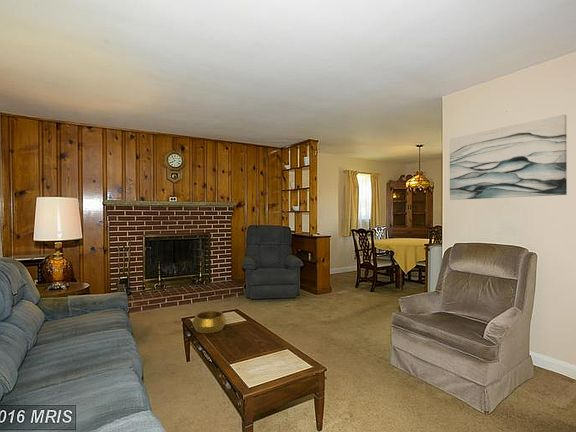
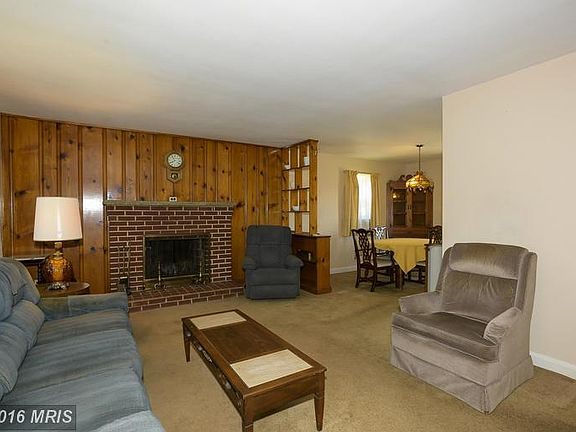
- decorative bowl (209, 321)
- wall art (500, 163)
